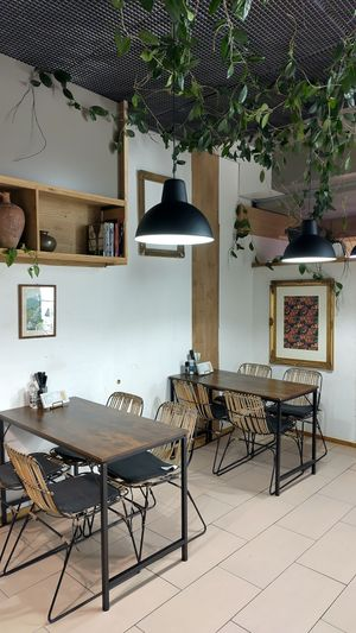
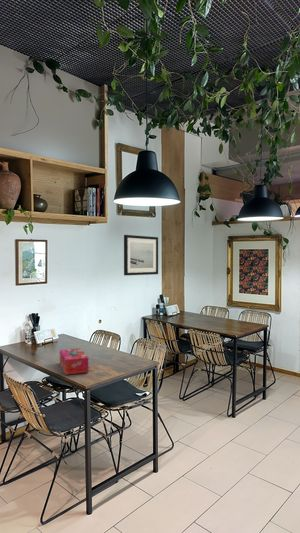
+ wall art (141, 255)
+ tissue box (73, 360)
